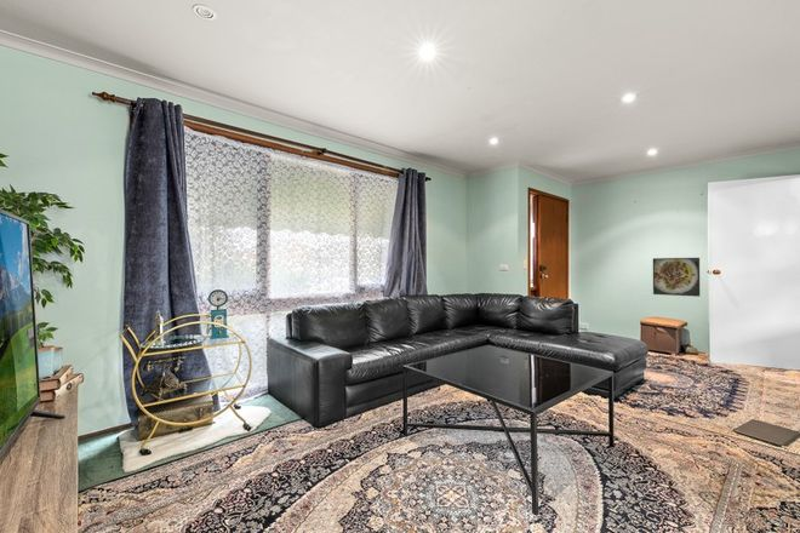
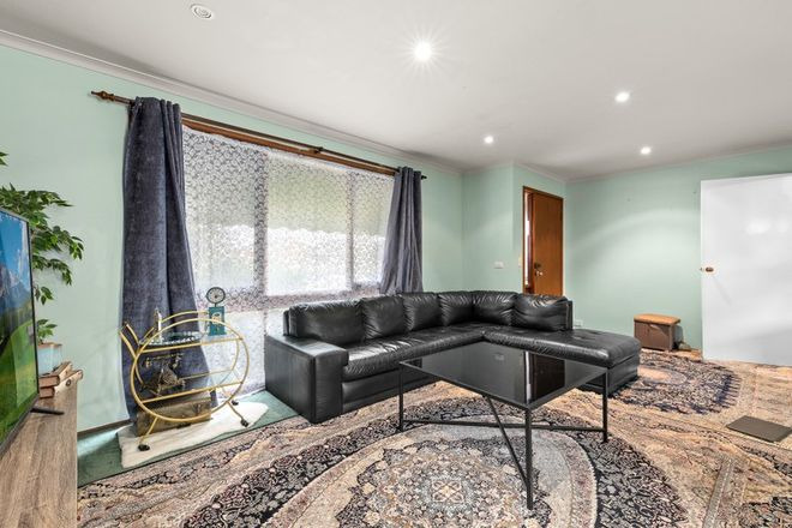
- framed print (675, 276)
